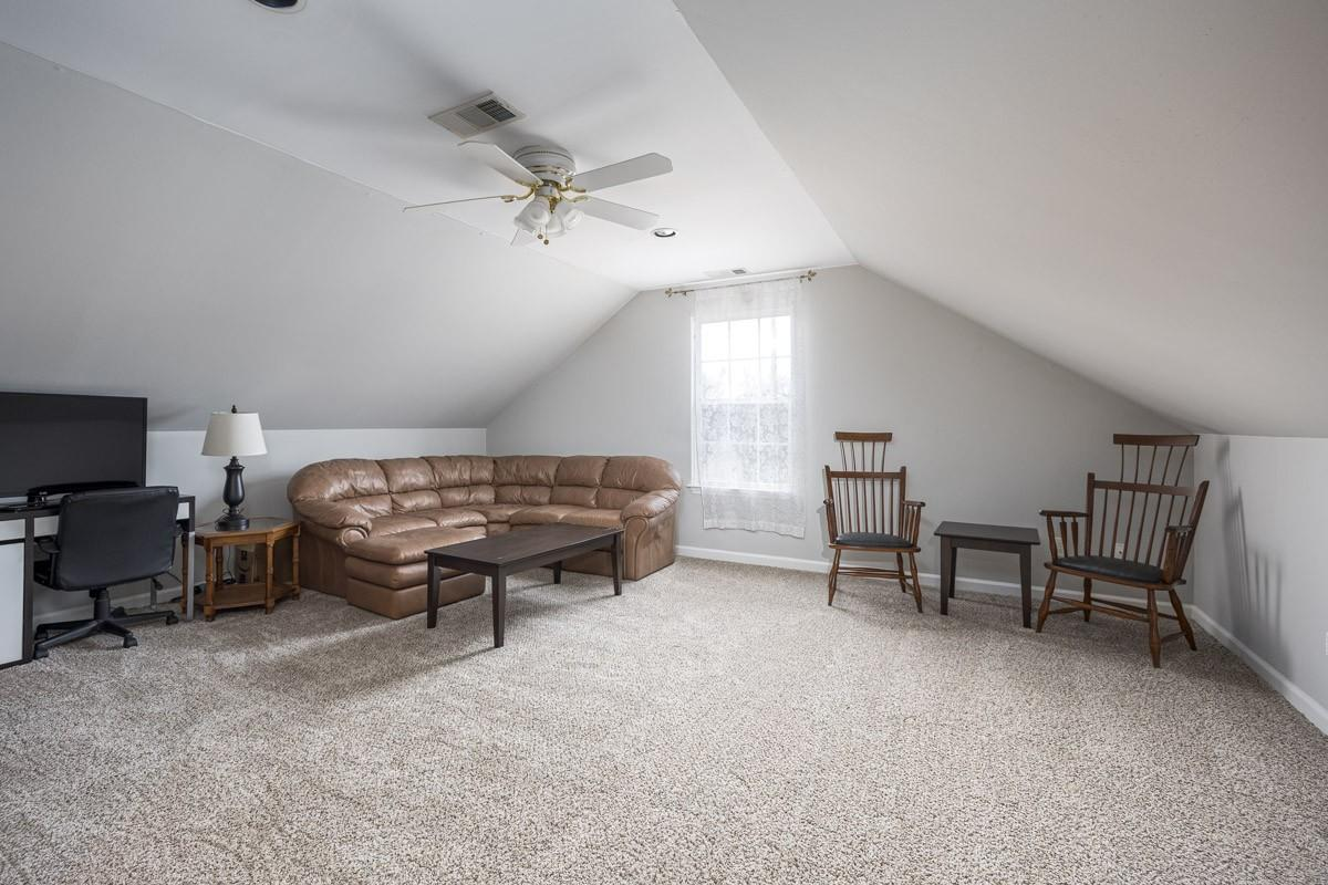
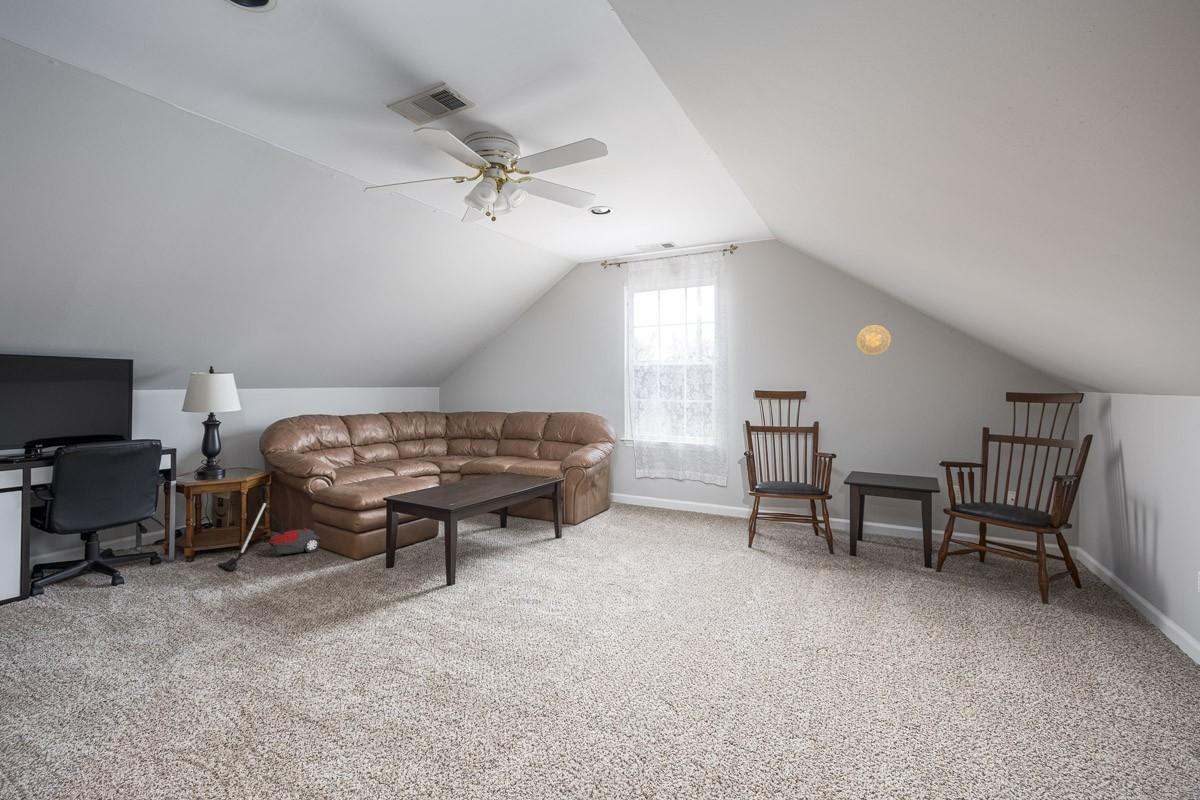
+ decorative plate (873, 340)
+ vacuum cleaner (272, 517)
